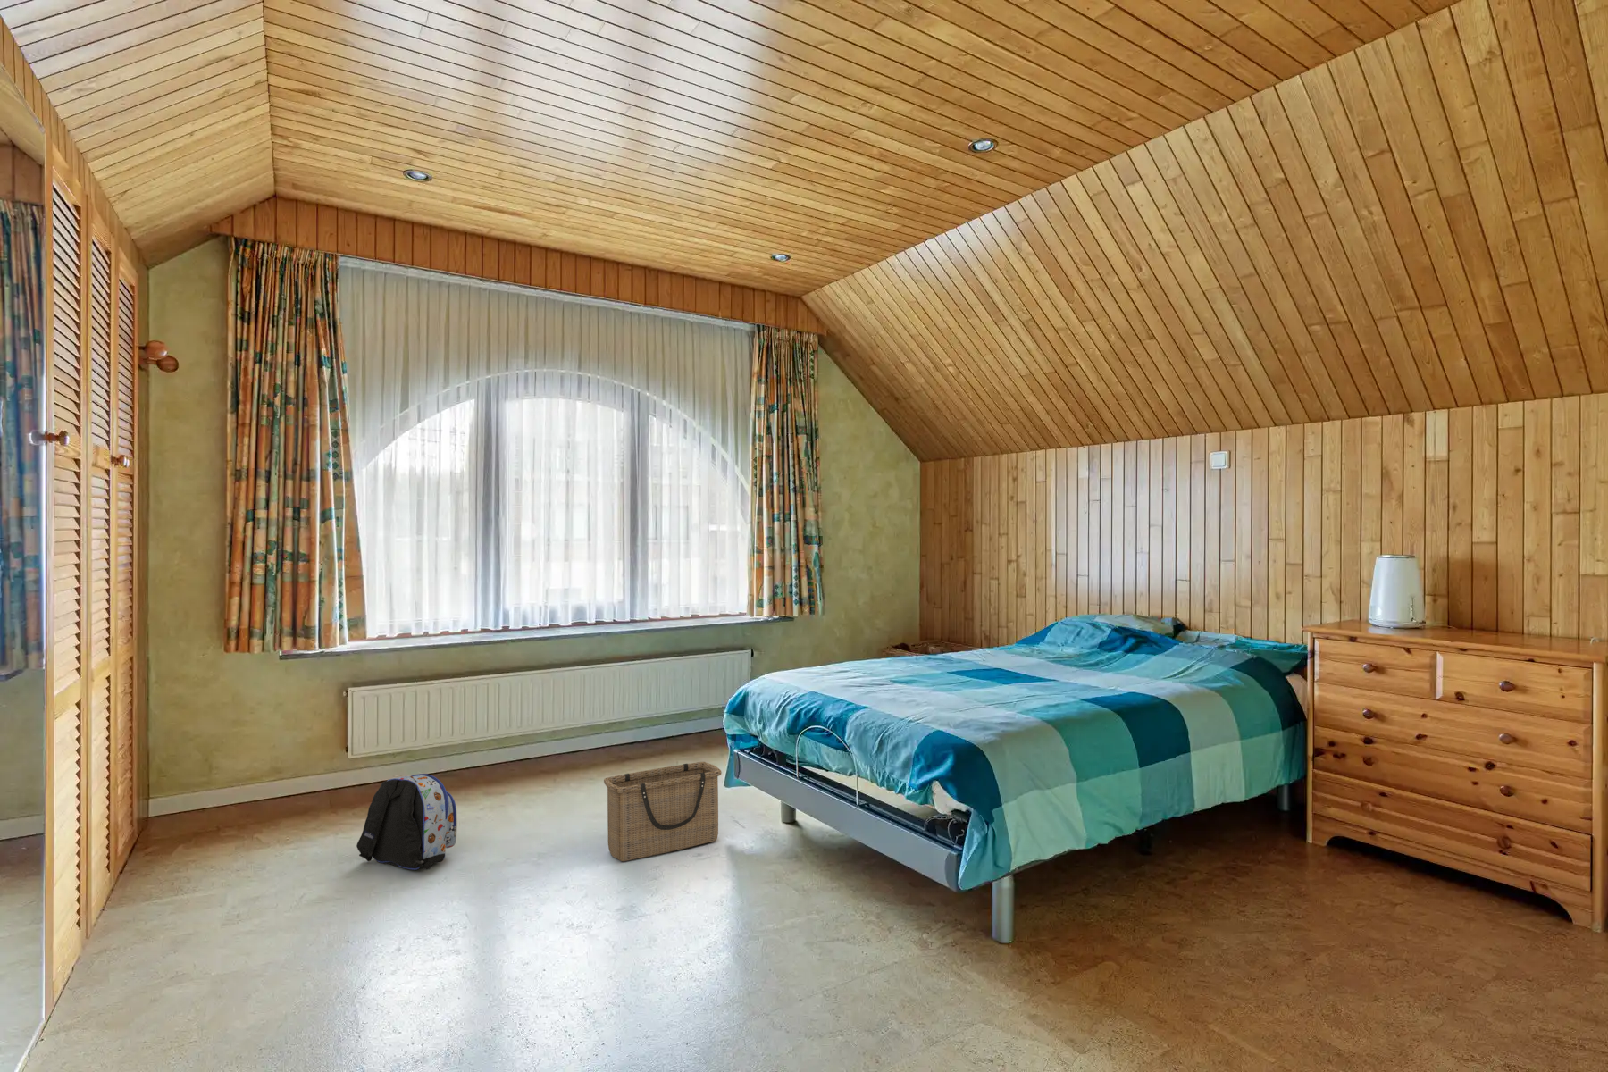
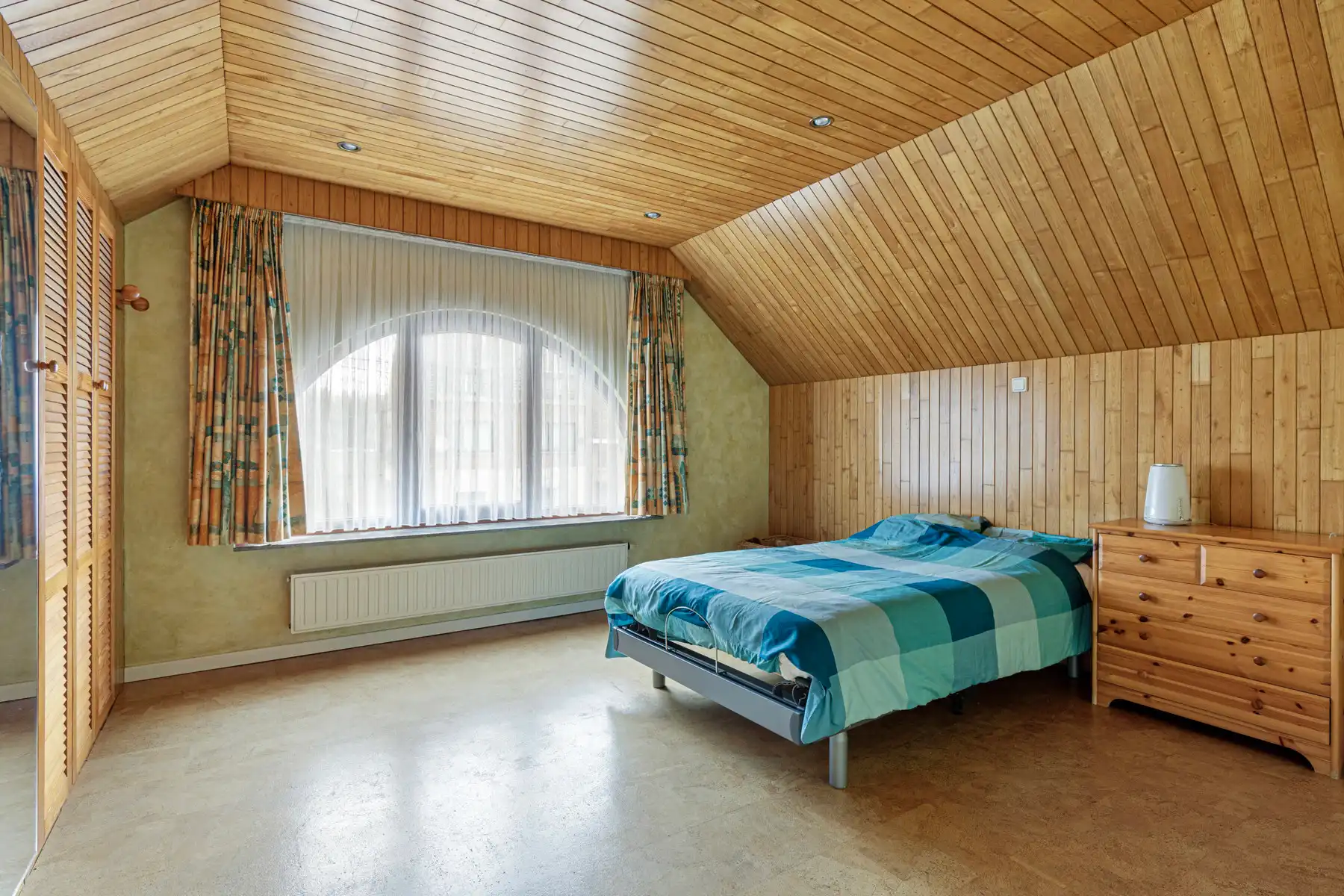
- basket (664, 809)
- backpack (414, 817)
